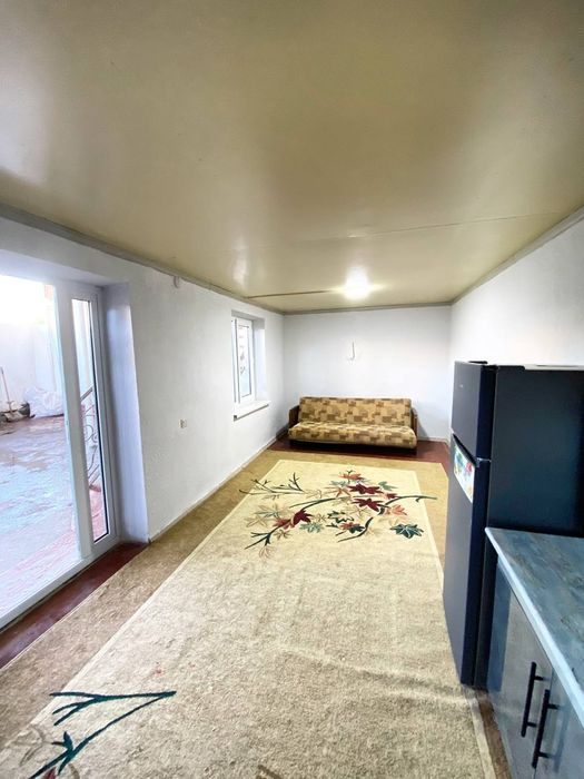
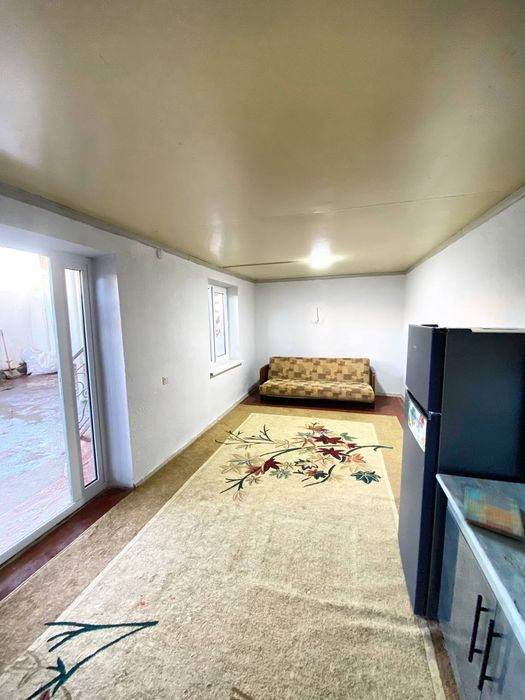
+ dish towel (491, 510)
